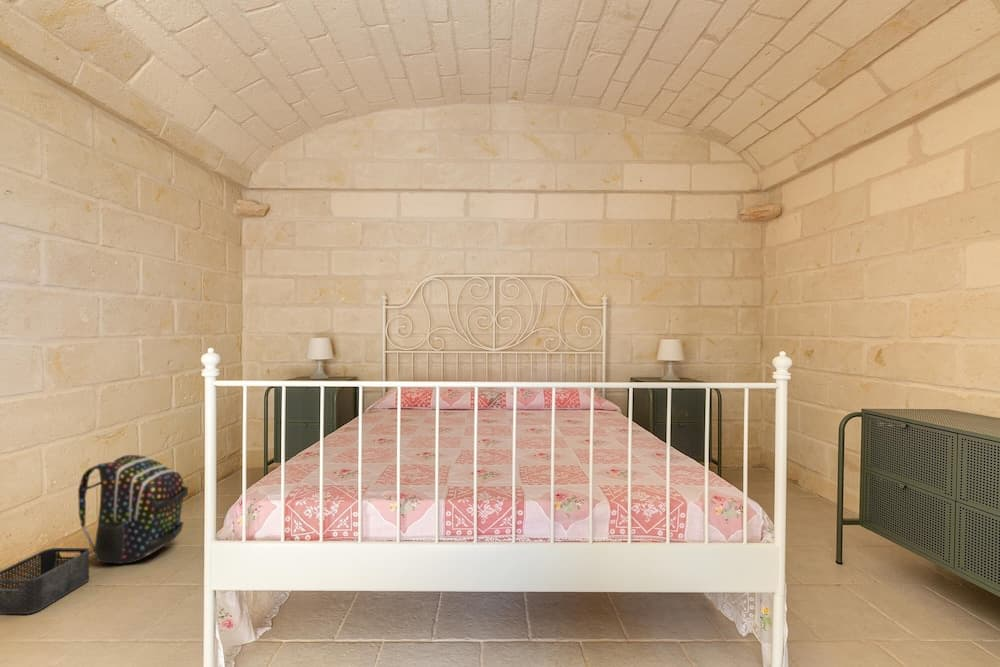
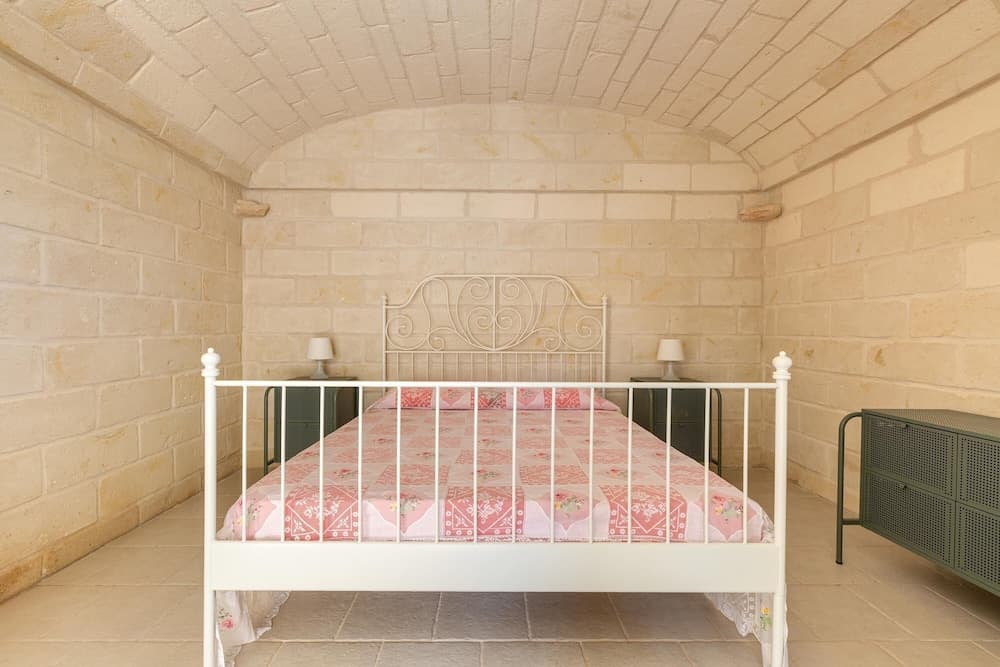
- storage bin (41, 579)
- backpack (134, 506)
